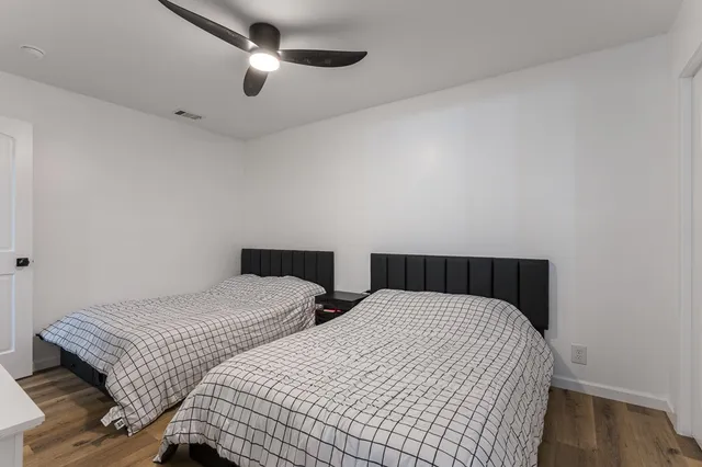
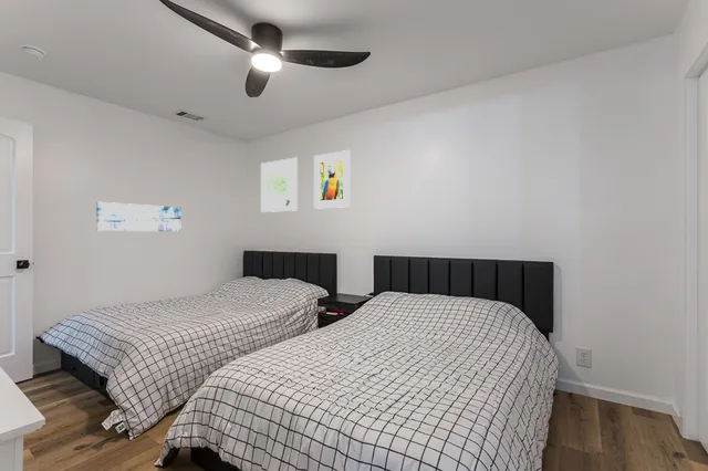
+ wall art (142, 218)
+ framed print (331, 180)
+ wall art (278, 186)
